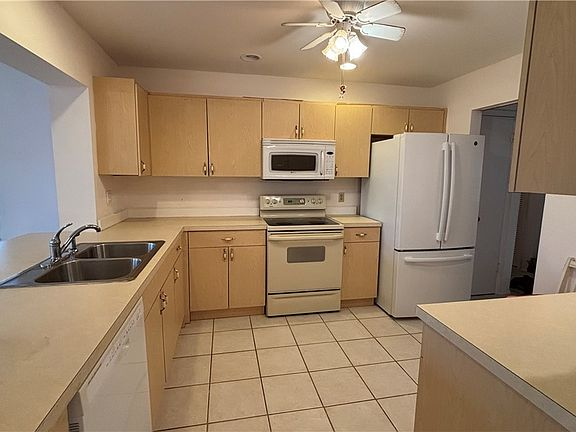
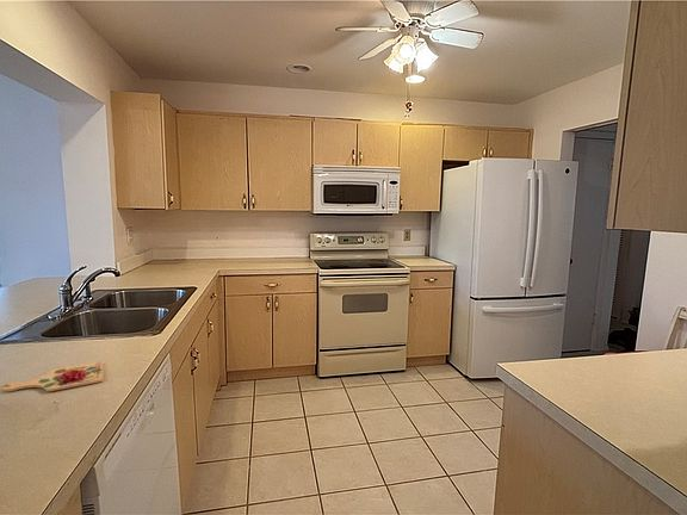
+ cutting board (55, 376)
